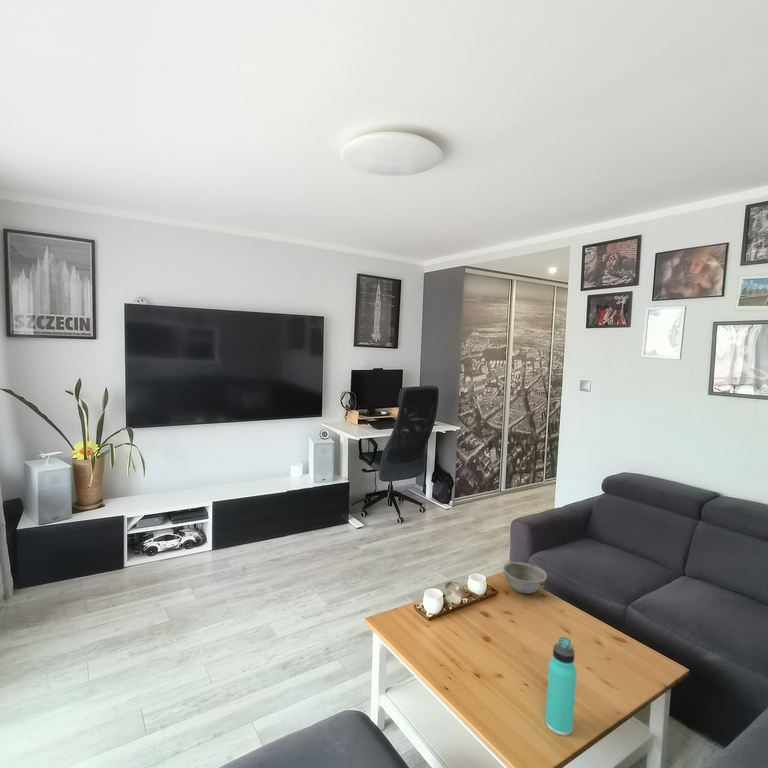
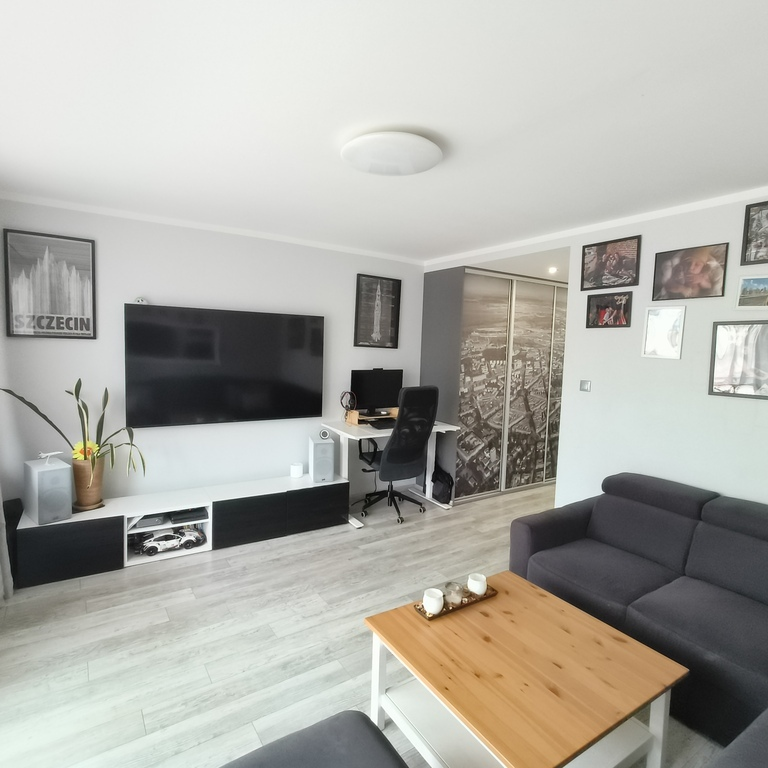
- thermos bottle (561, 684)
- bowl (524, 580)
